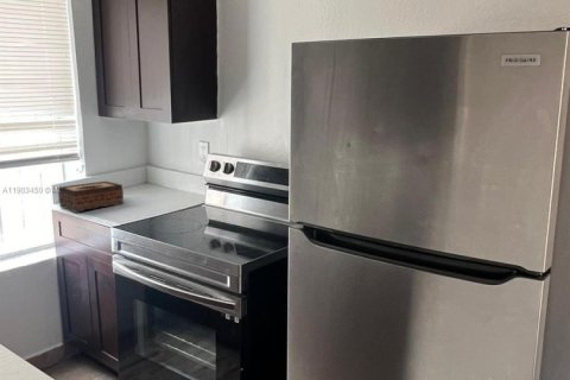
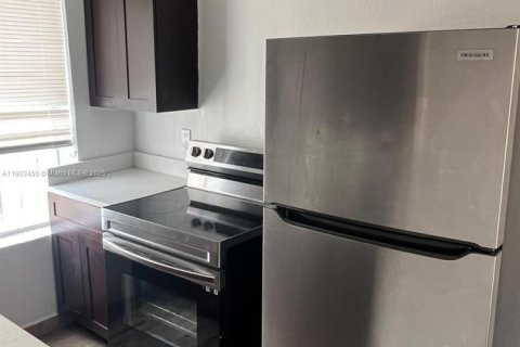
- tissue box (90, 195)
